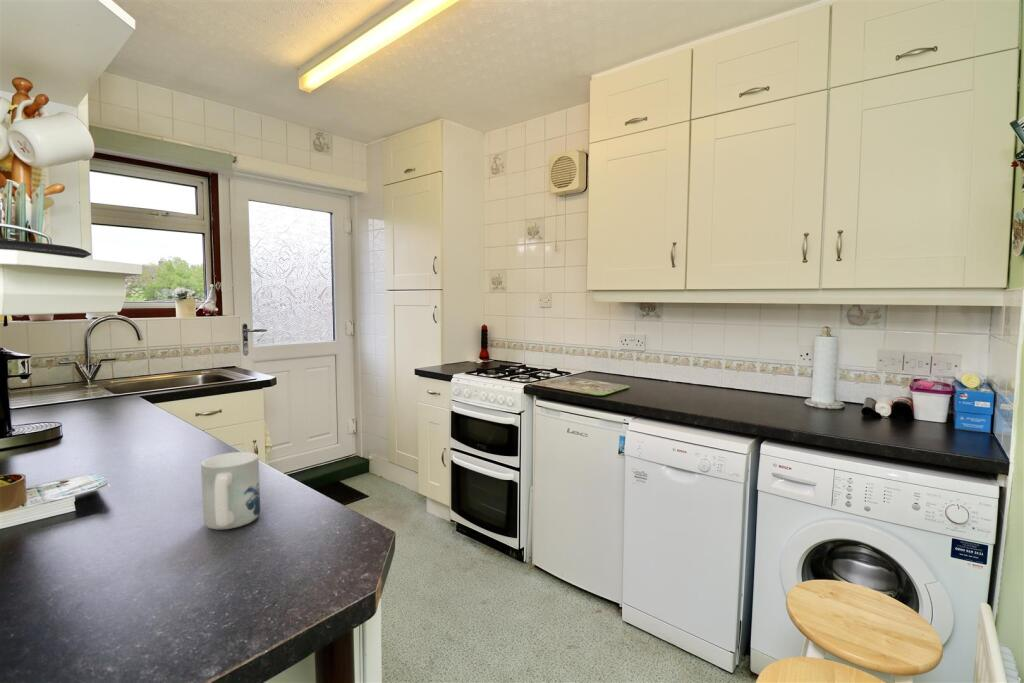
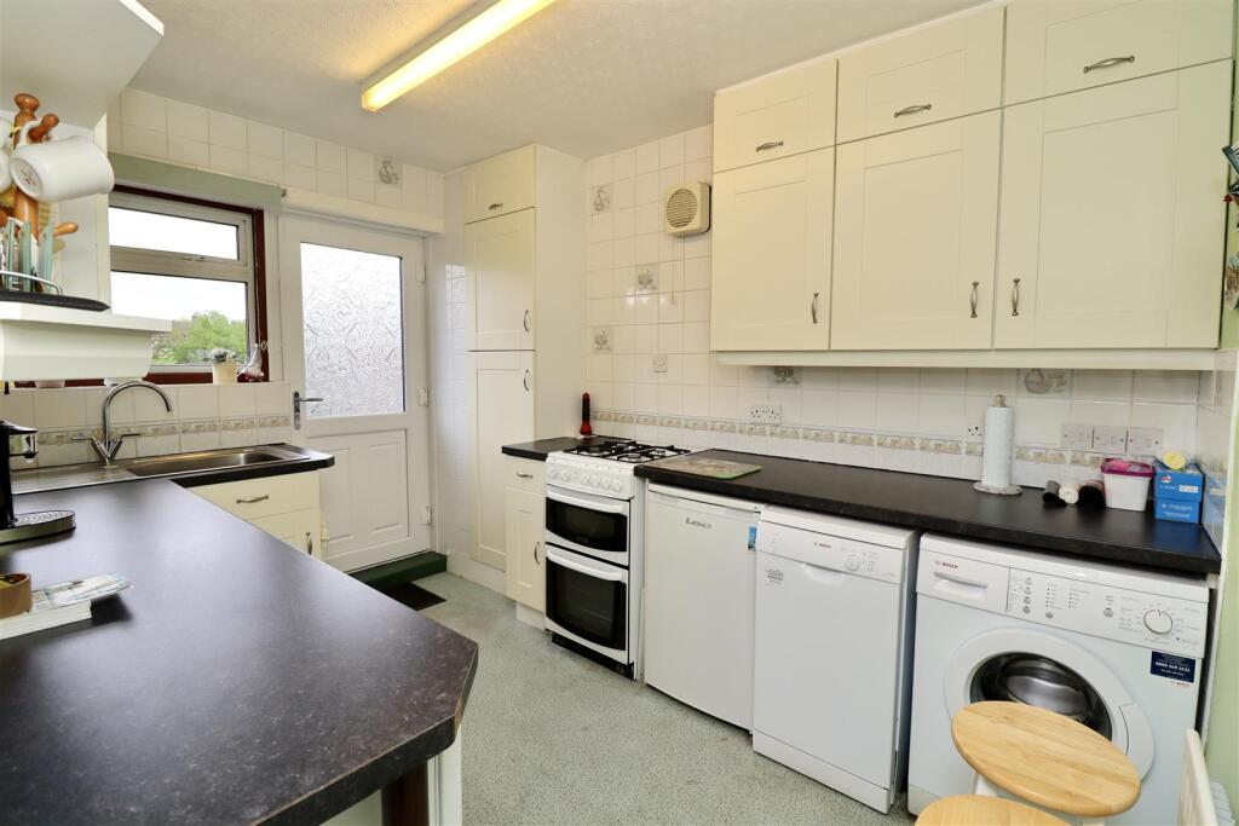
- mug (233, 491)
